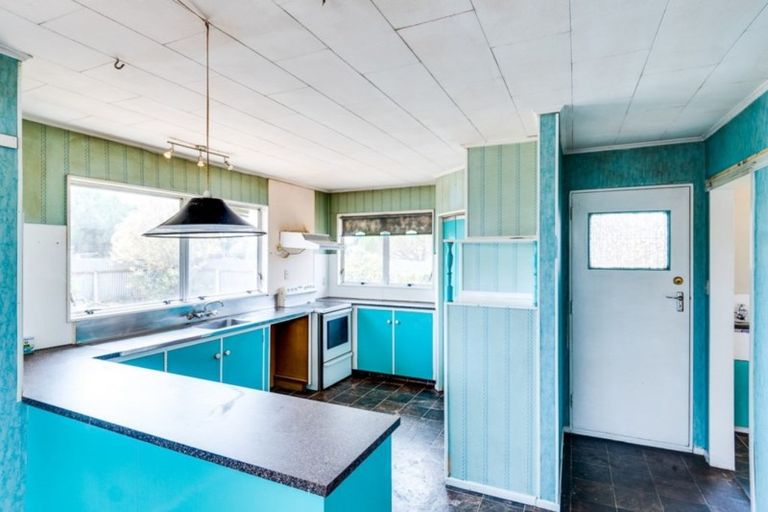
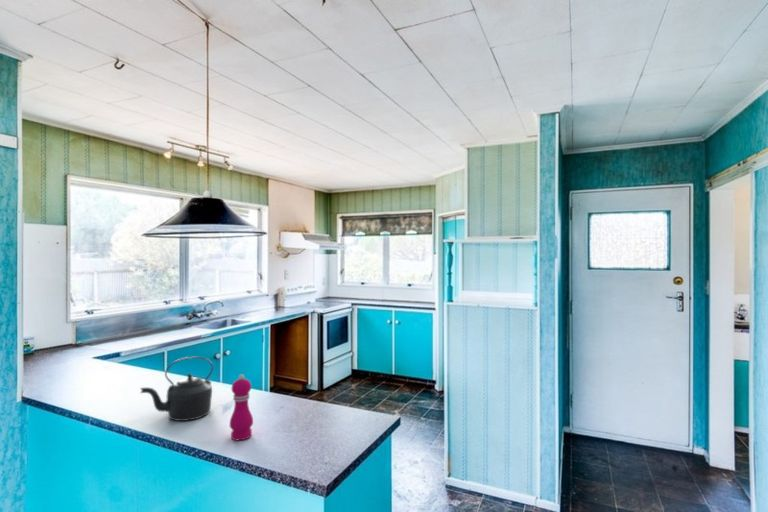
+ pepper mill (241, 405)
+ kettle (178, 387)
